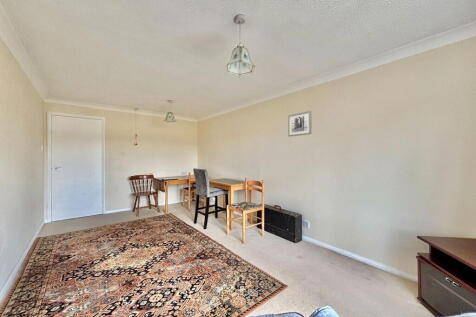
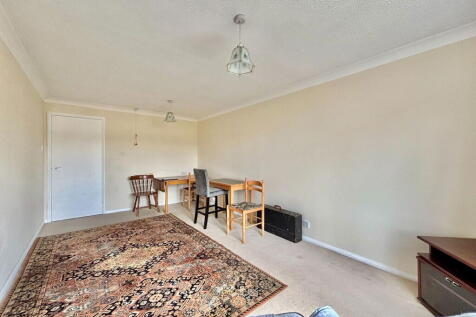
- wall art (299, 124)
